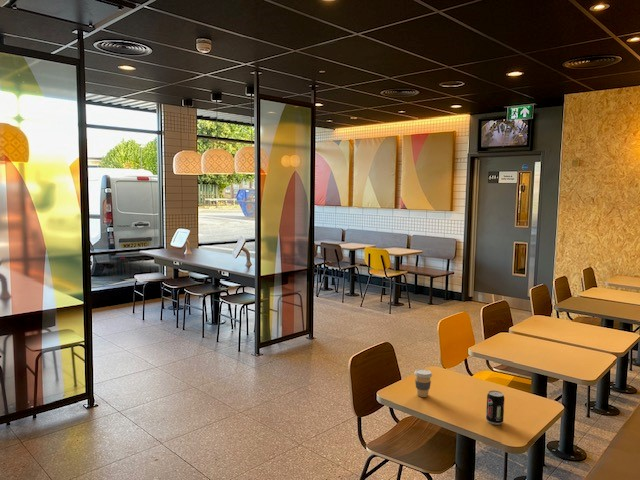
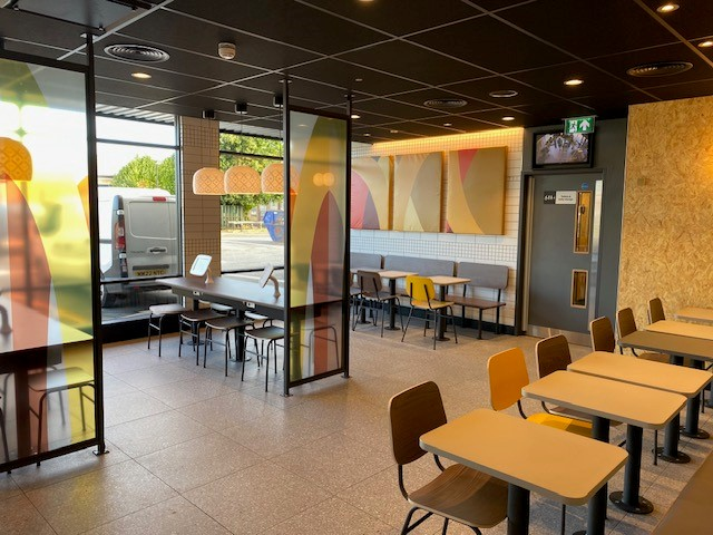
- coffee cup (422, 383)
- beverage can (495, 407)
